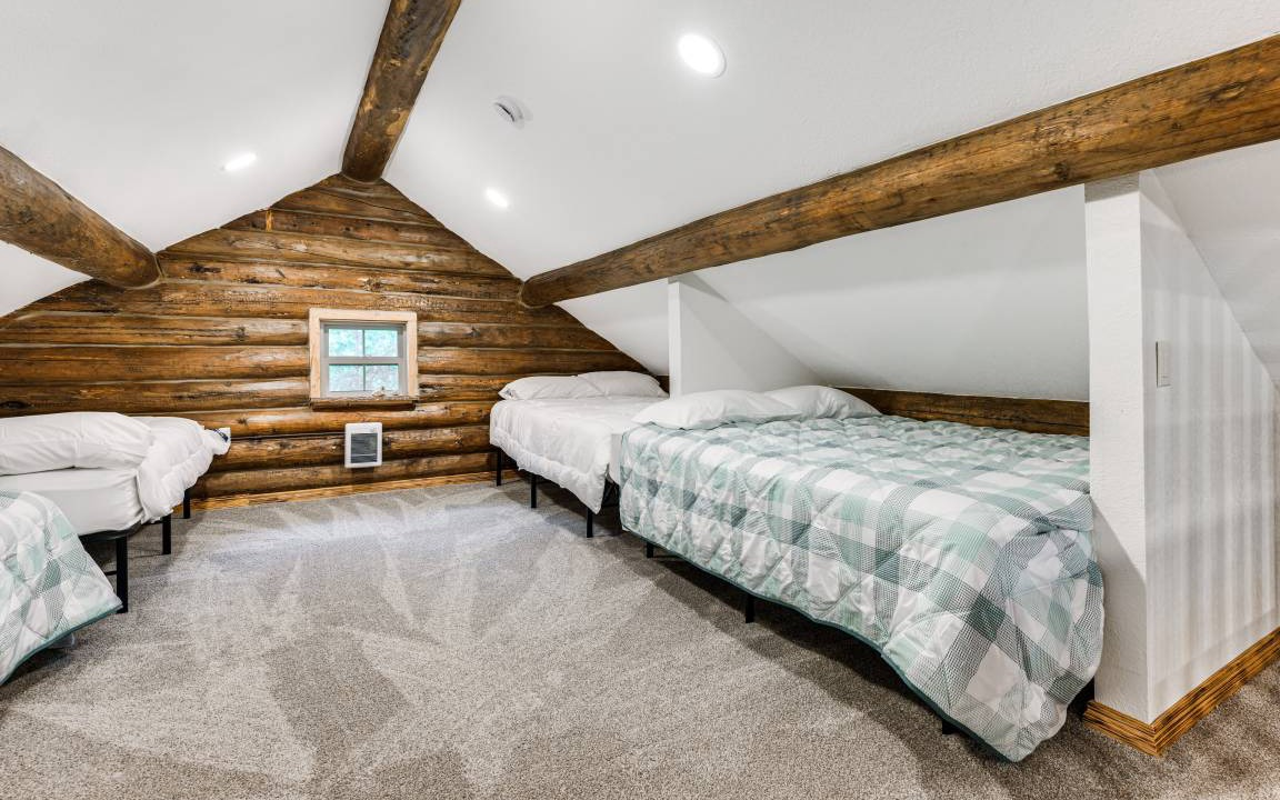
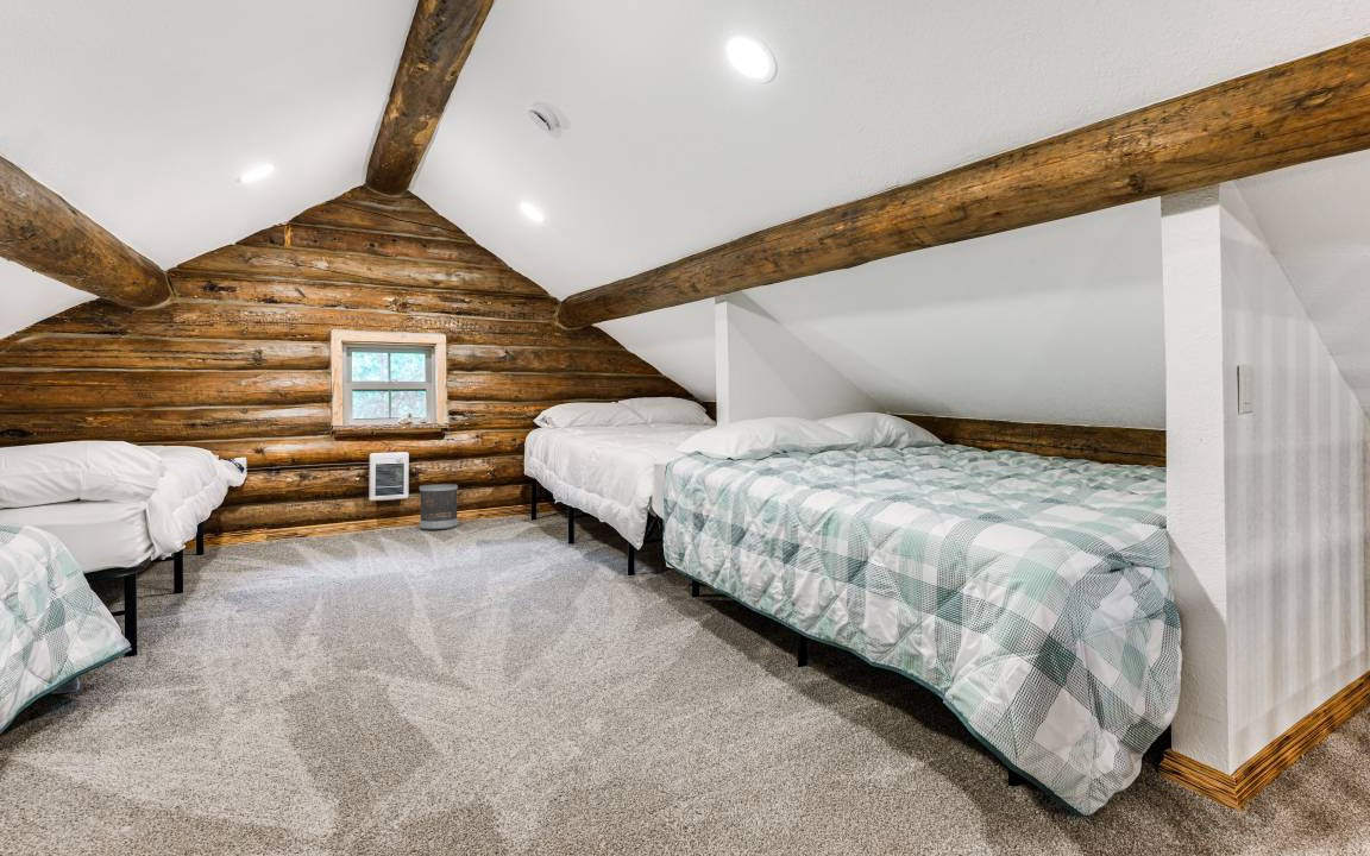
+ wastebasket (438, 504)
